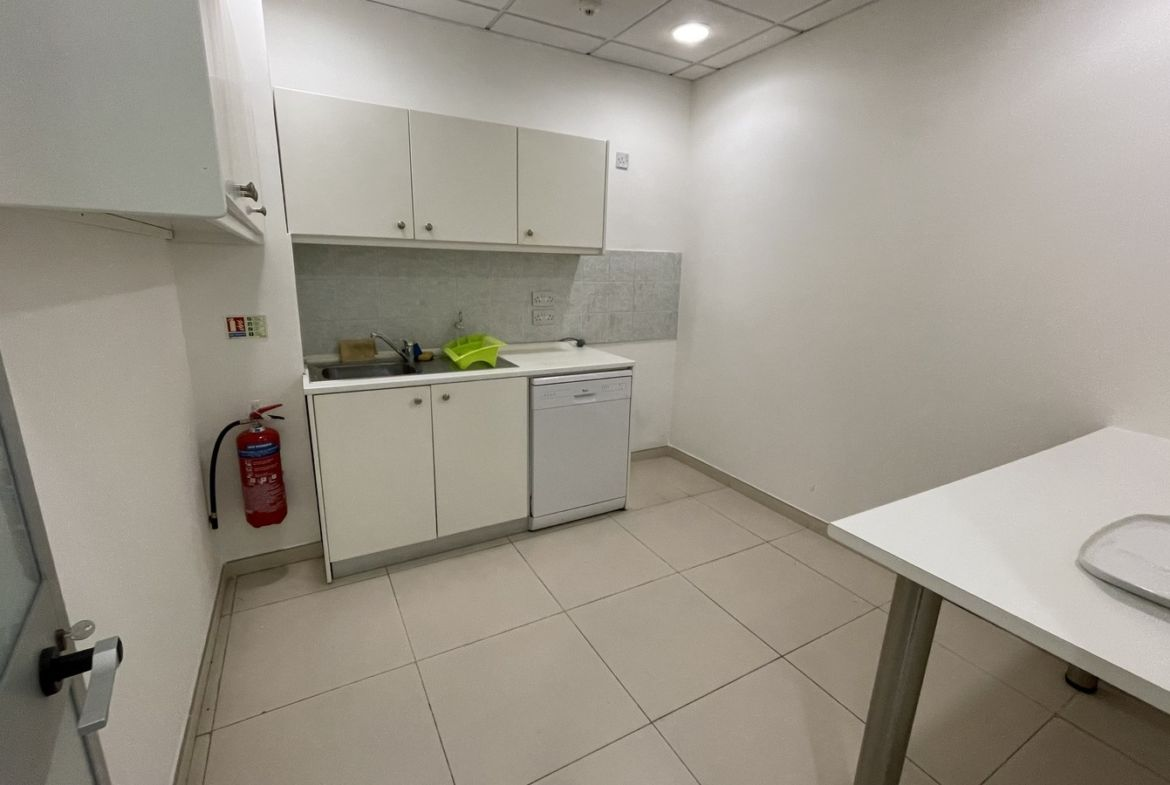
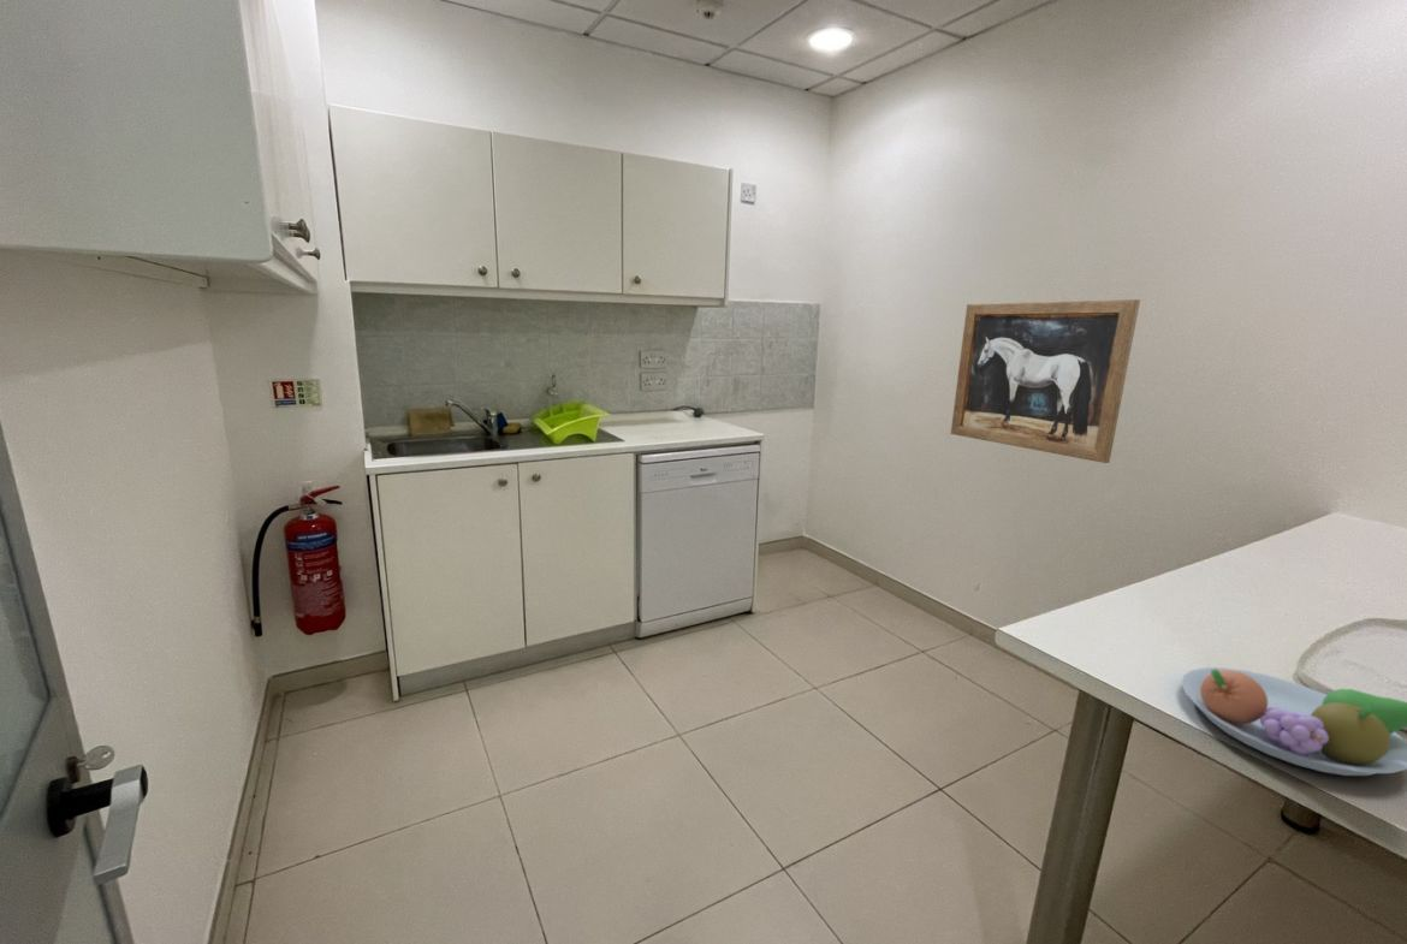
+ wall art (1031, 376)
+ fruit bowl (1301, 701)
